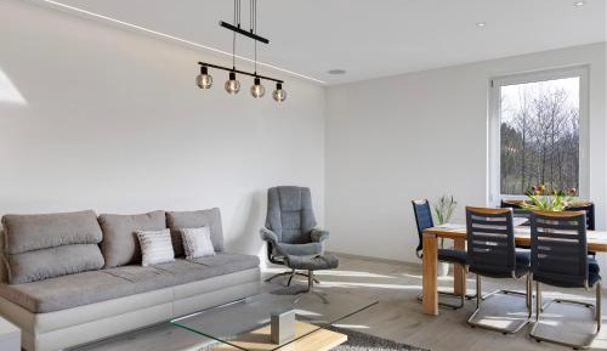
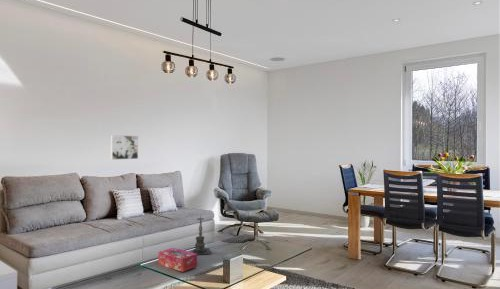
+ candle holder (200, 232)
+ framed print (124, 147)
+ tissue box (177, 259)
